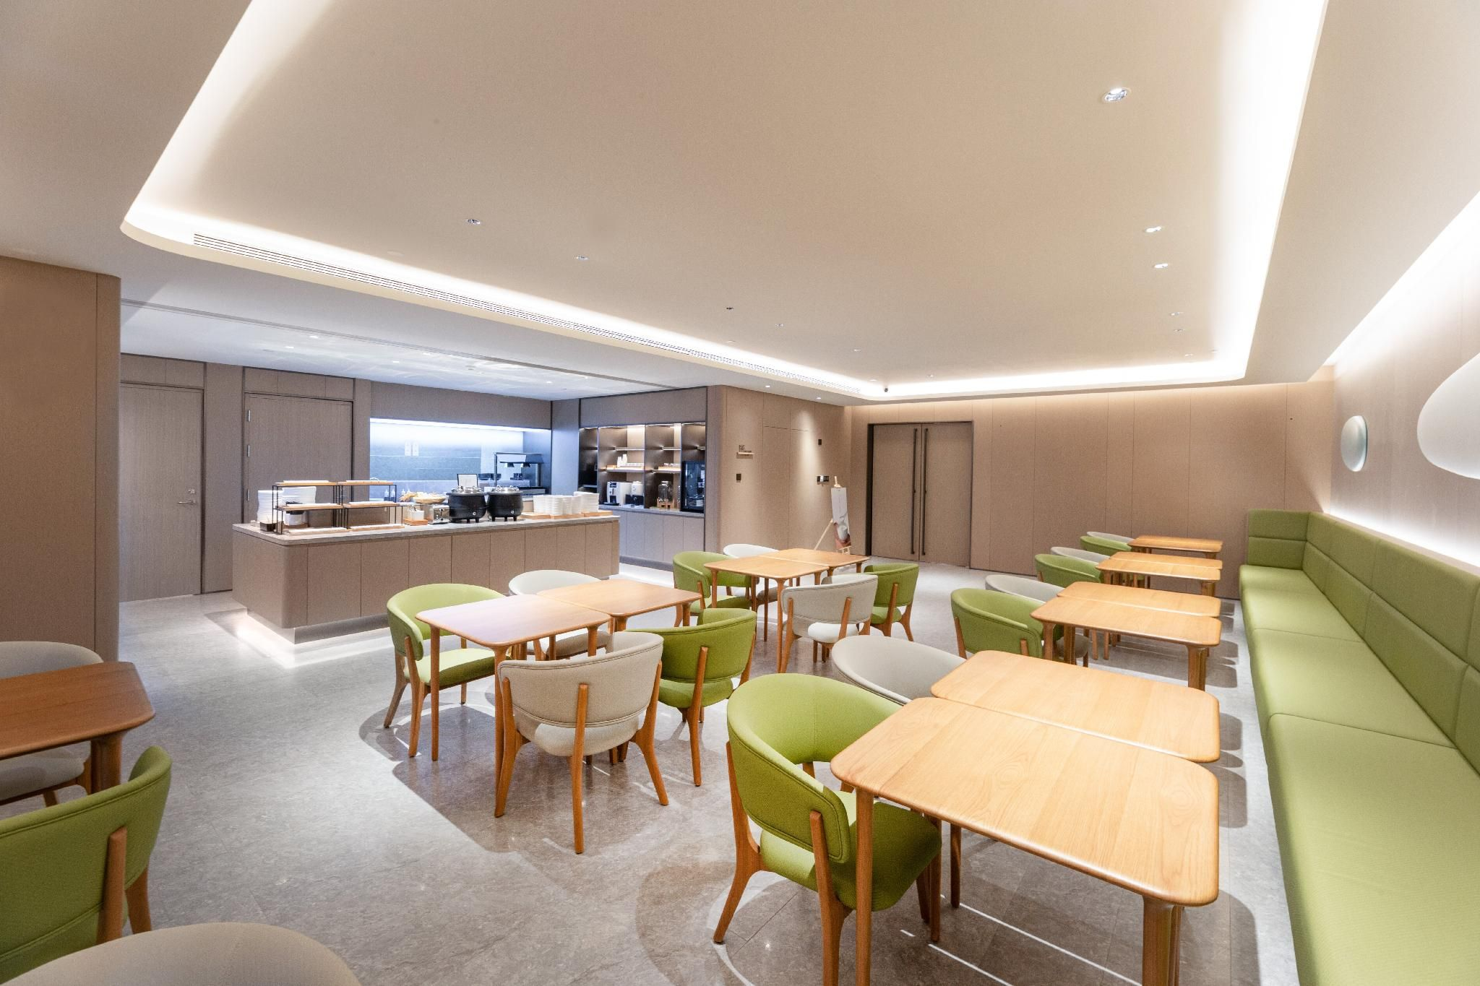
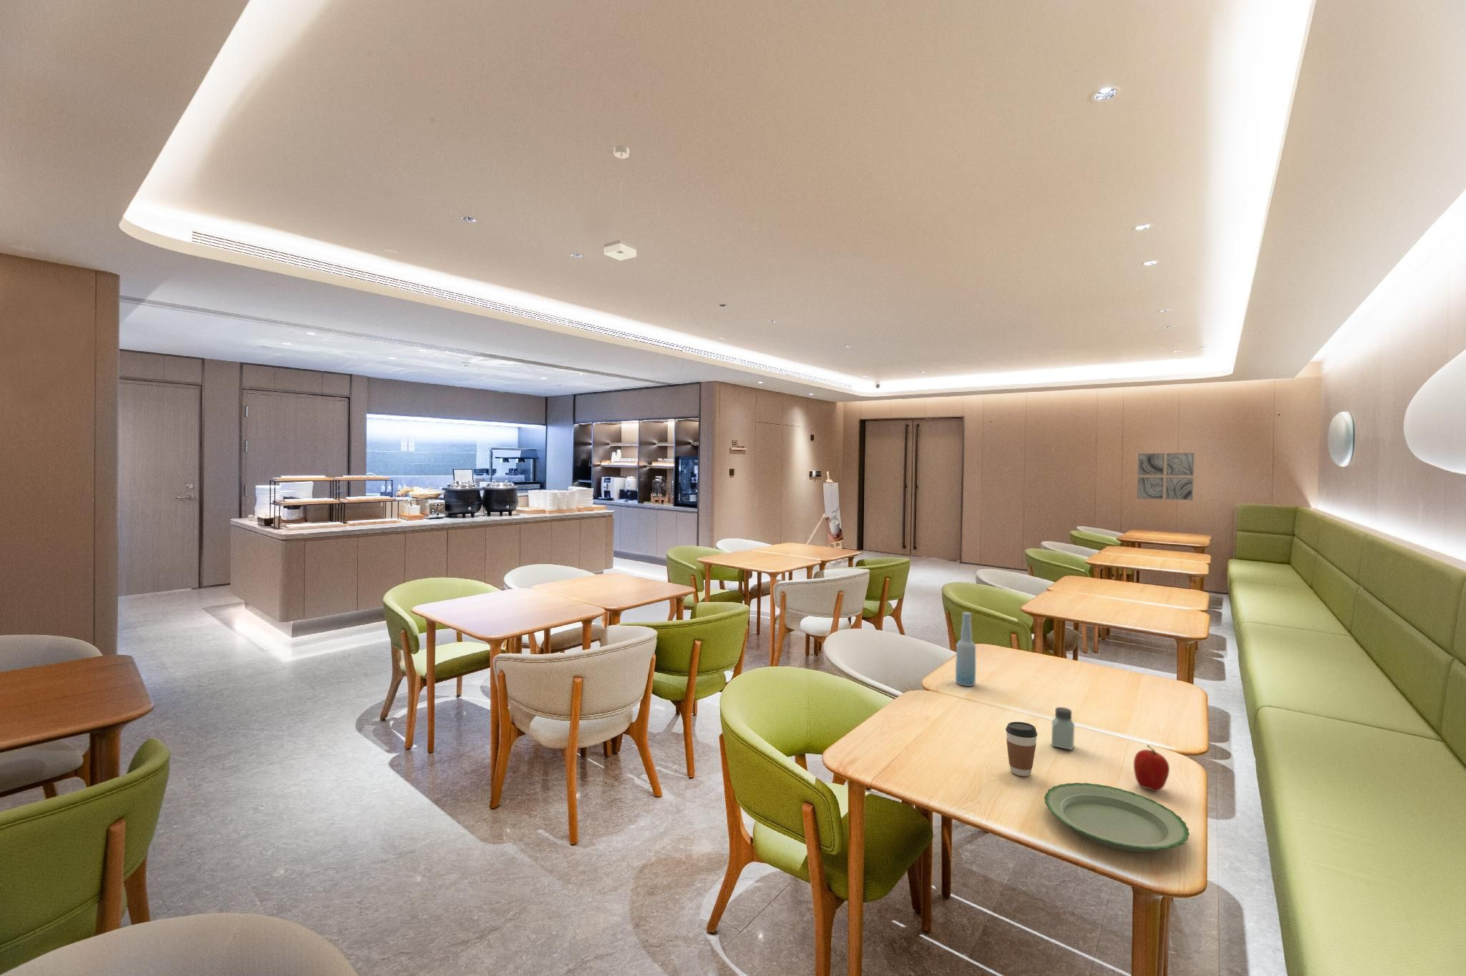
+ fruit (1151, 767)
+ bottle (966, 648)
+ saltshaker (1063, 728)
+ wall art (1165, 477)
+ pendant lamp (620, 202)
+ plate (1113, 819)
+ coffee cup (1021, 748)
